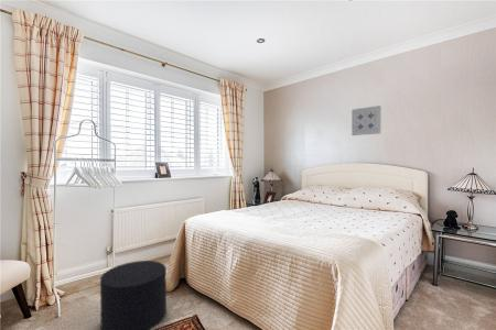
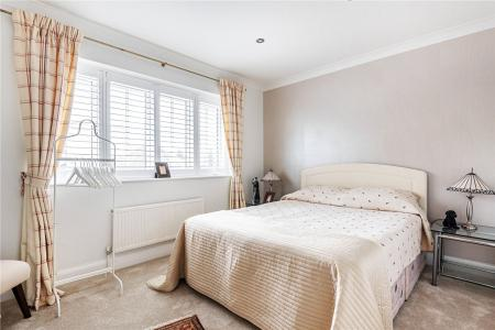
- stool (134, 294)
- wall art (365, 121)
